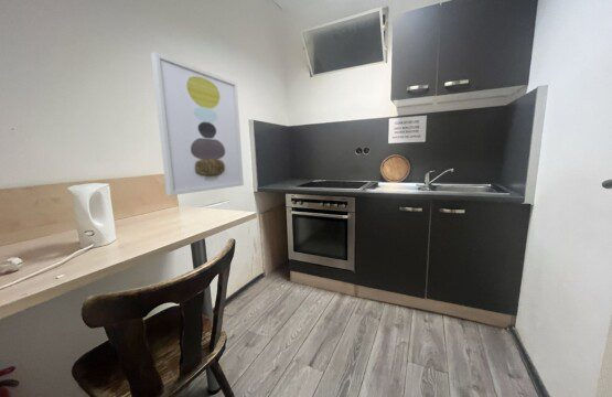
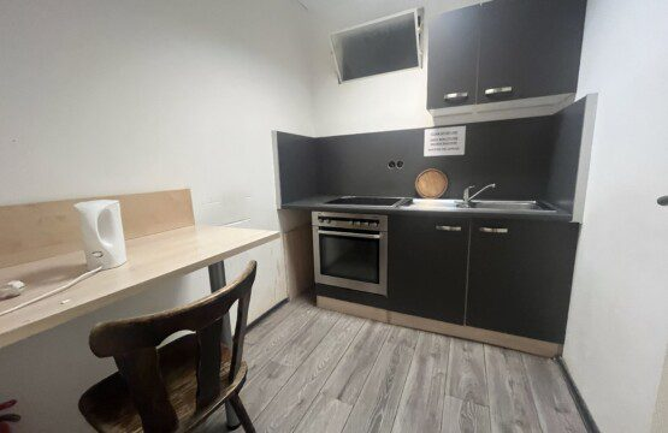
- wall art (206, 131)
